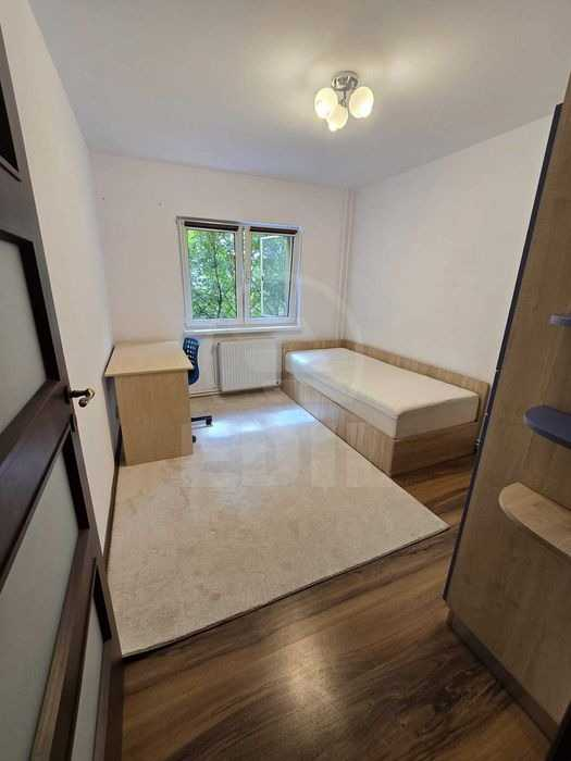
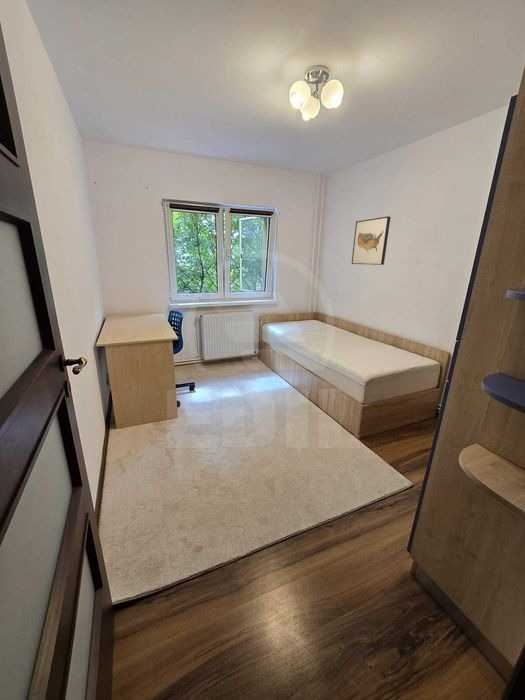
+ wall art (369, 242)
